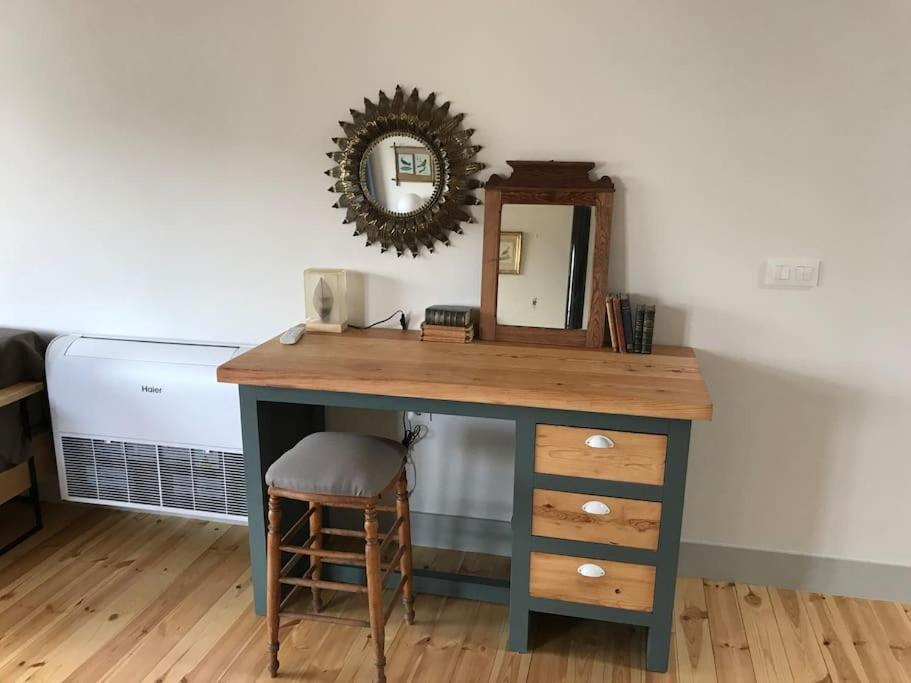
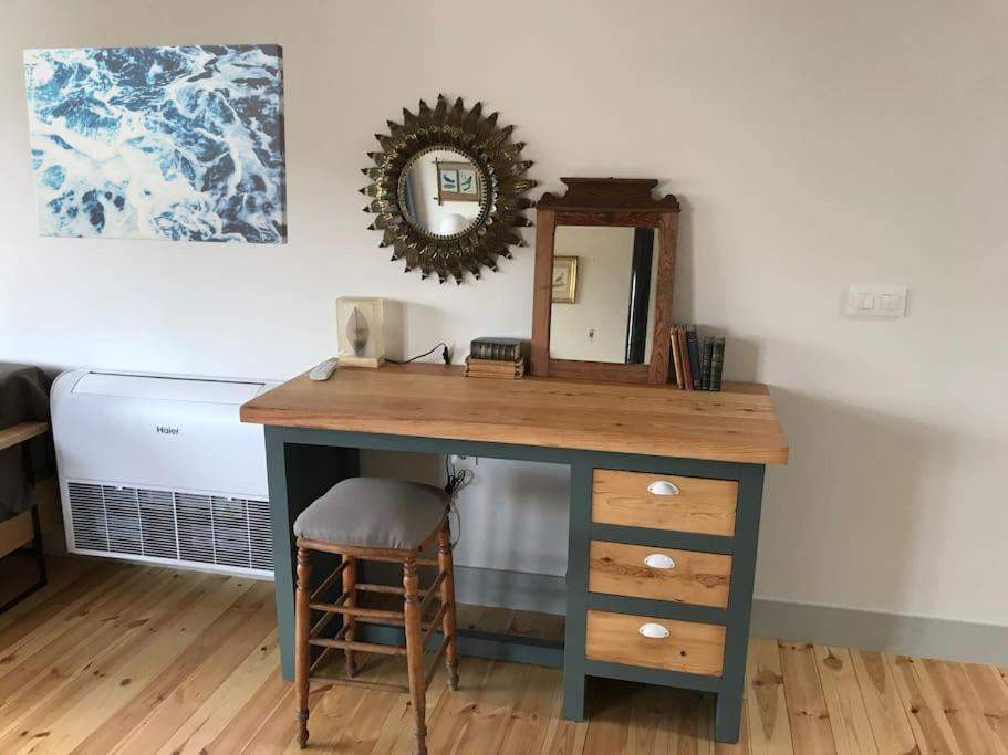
+ wall art (155, 146)
